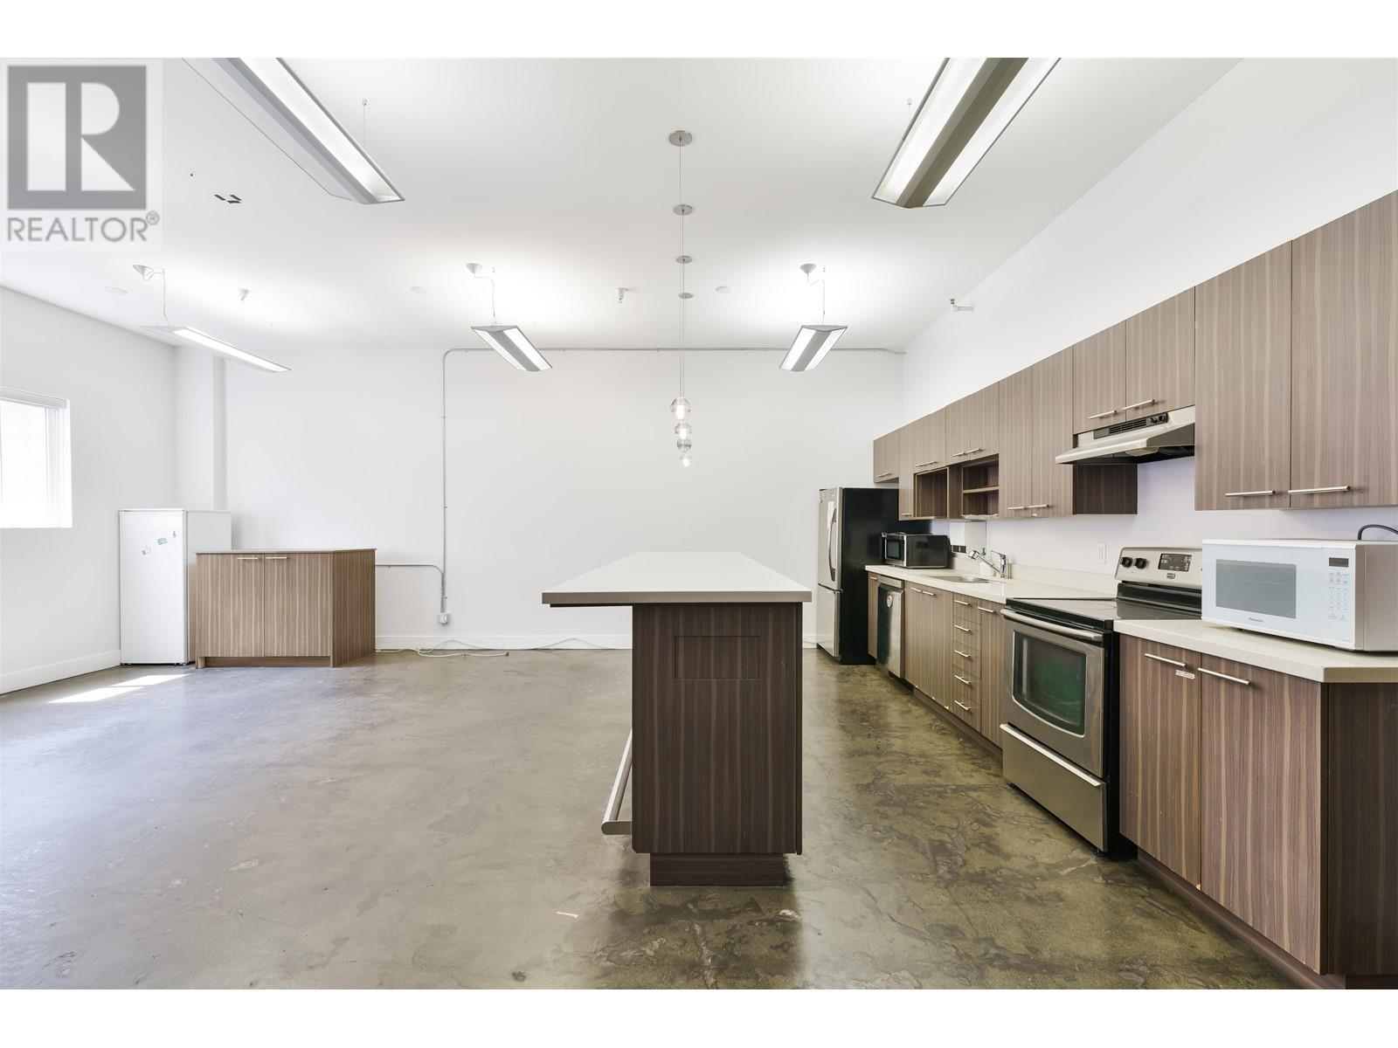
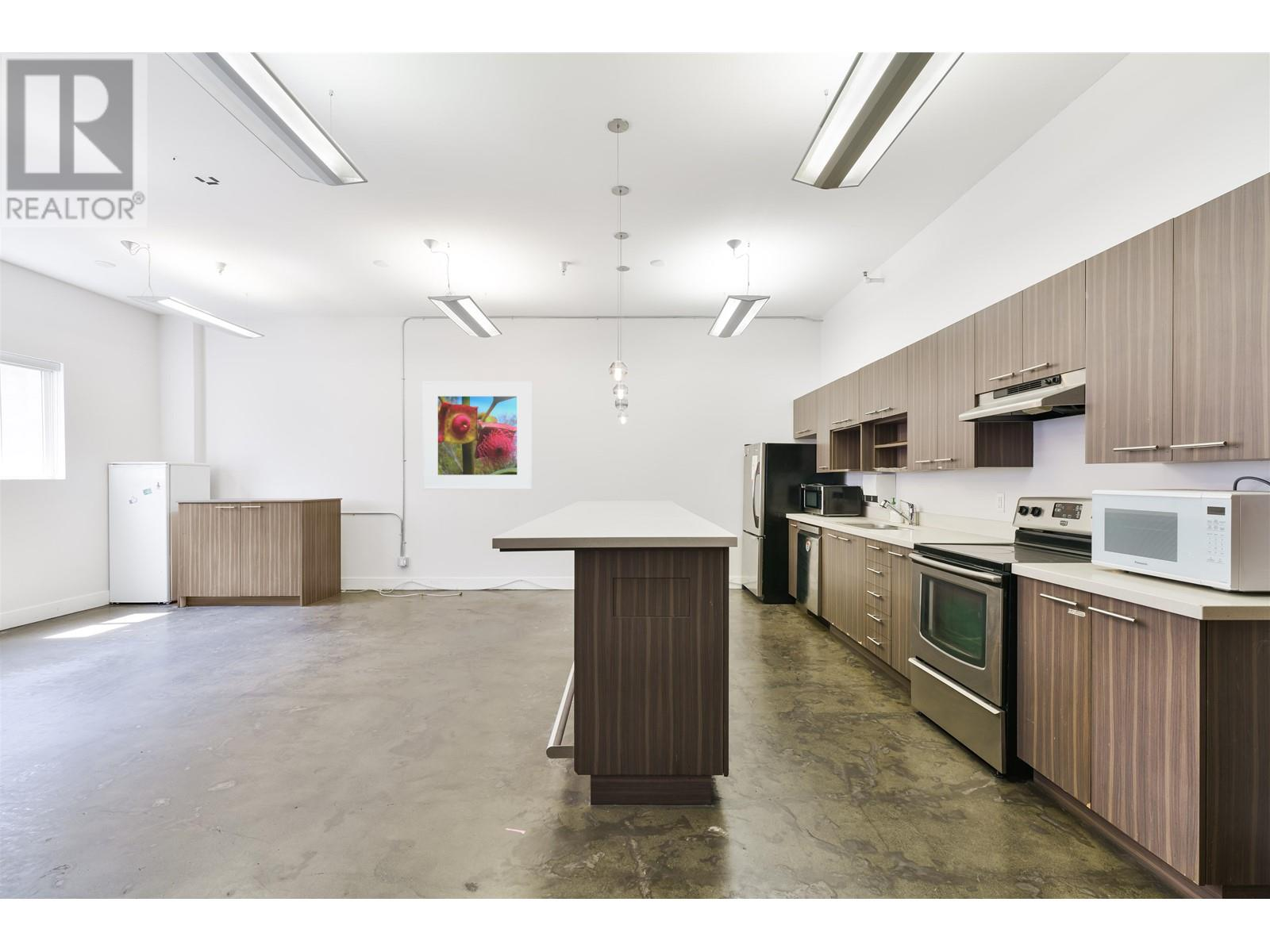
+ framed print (477, 436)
